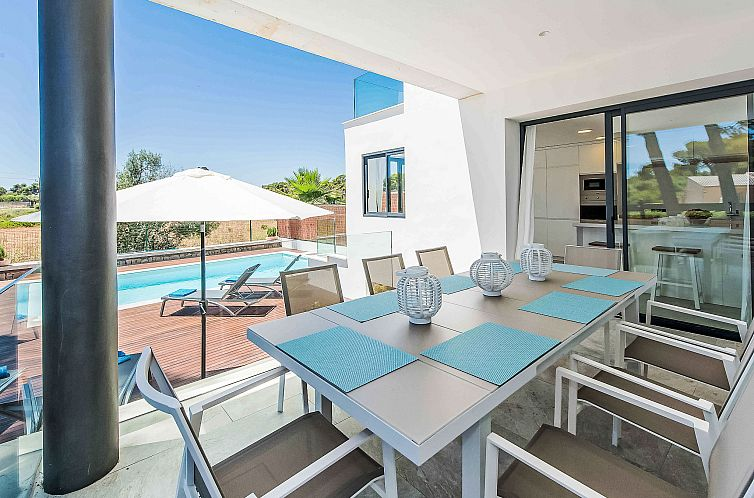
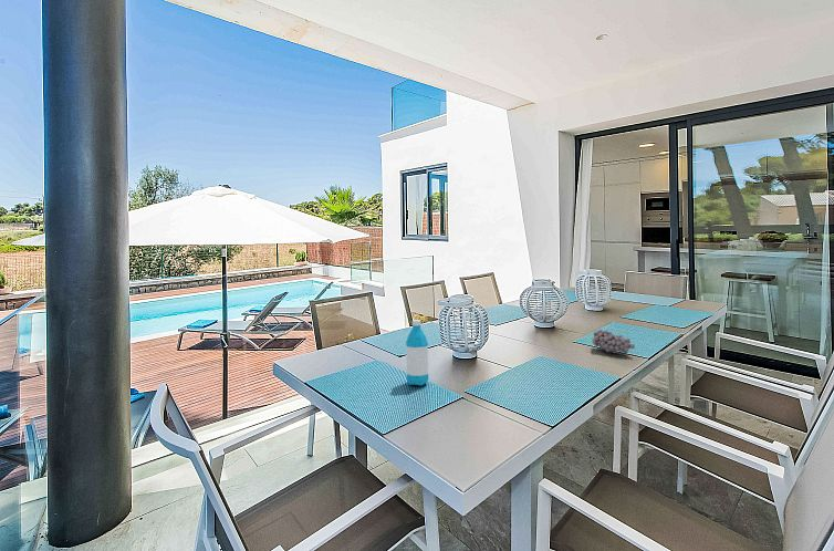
+ fruit (612, 341)
+ water bottle (417, 352)
